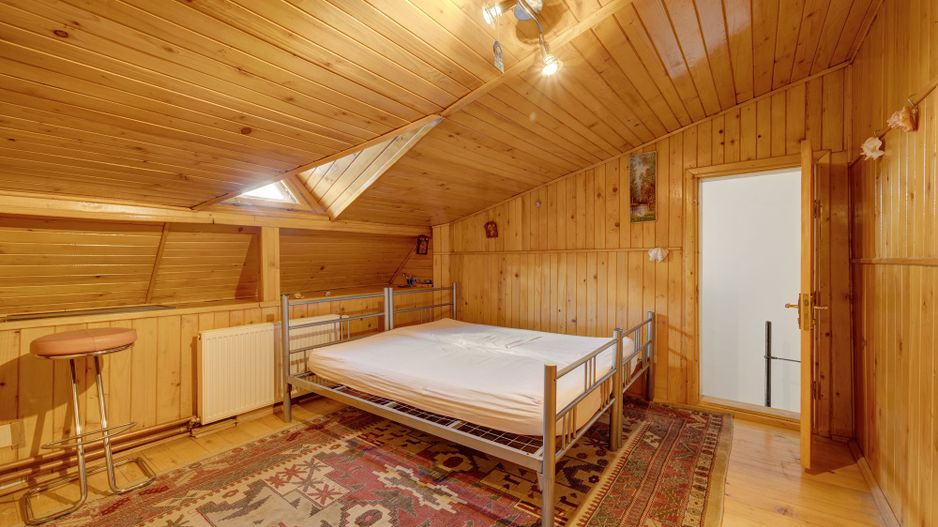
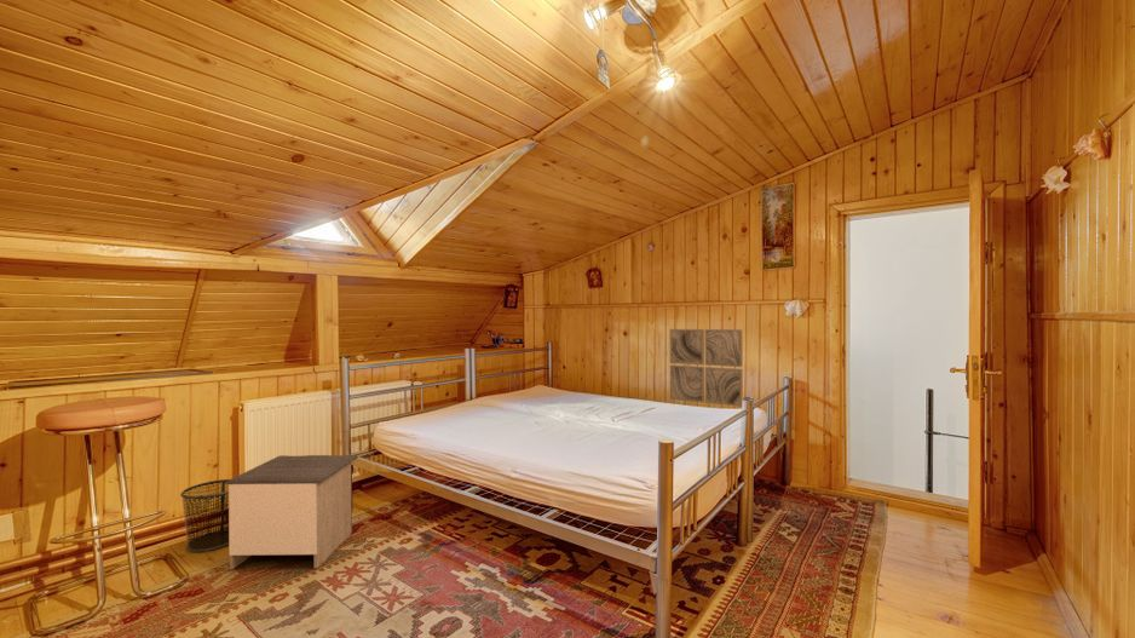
+ wall art (705, 364)
+ nightstand (298, 506)
+ waste bin (213, 515)
